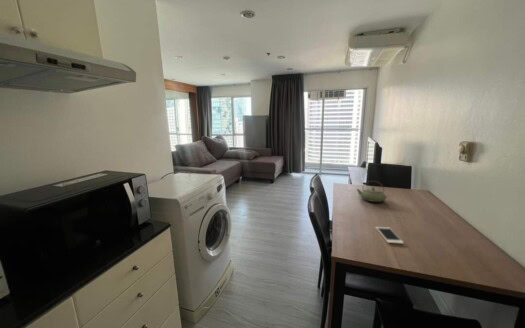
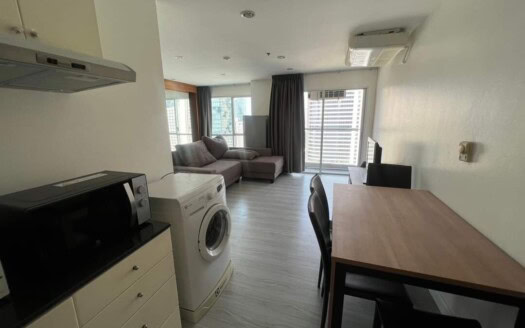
- cell phone (388, 234)
- teapot (371, 190)
